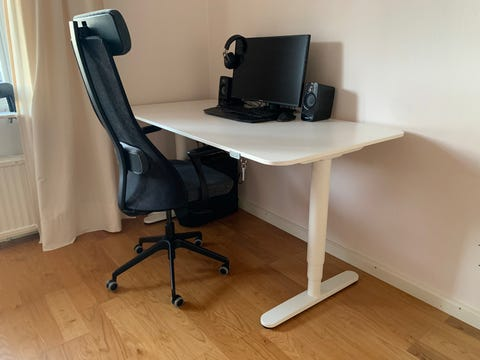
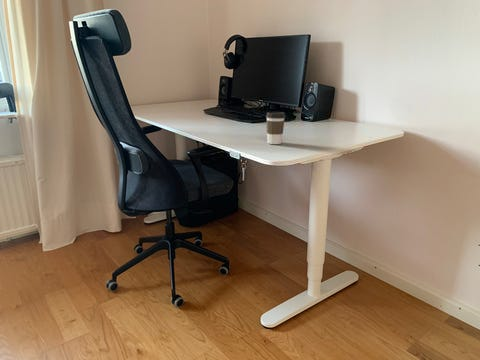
+ coffee cup (275, 128)
